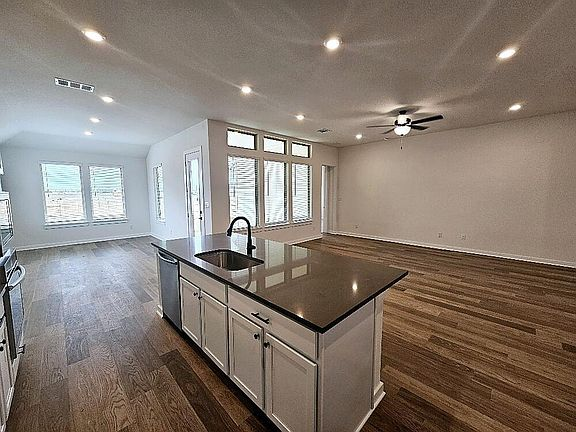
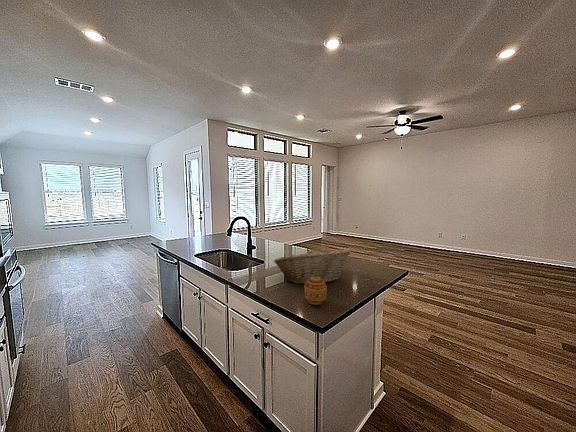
+ decorative egg (315, 289)
+ fruit basket (312, 262)
